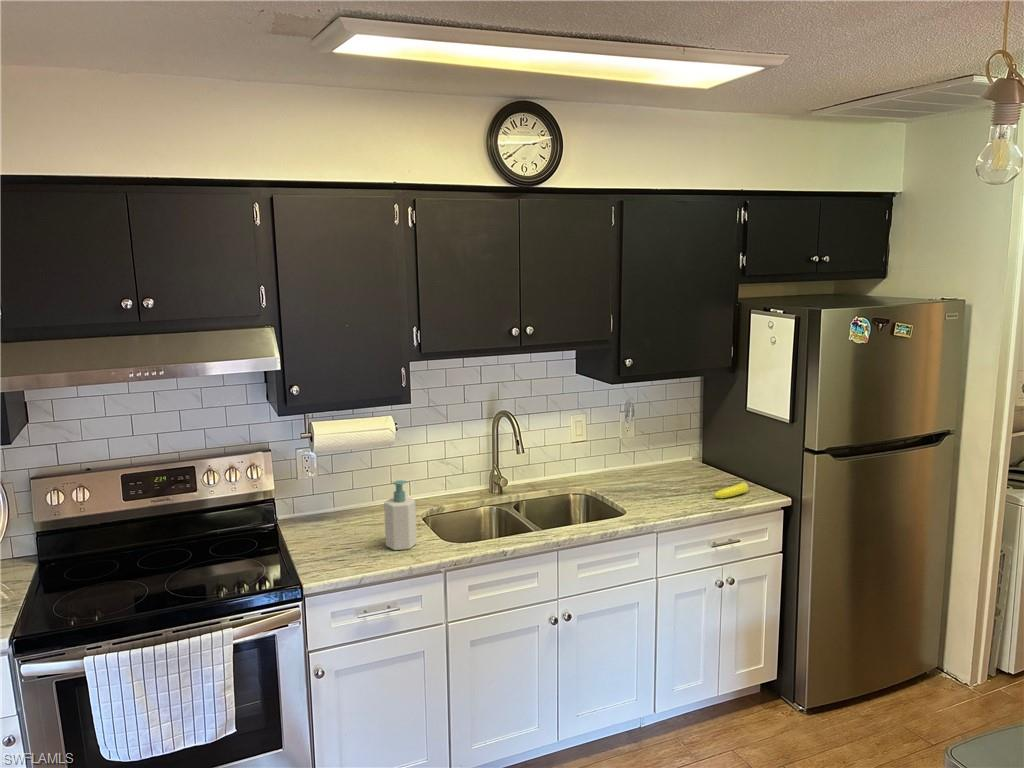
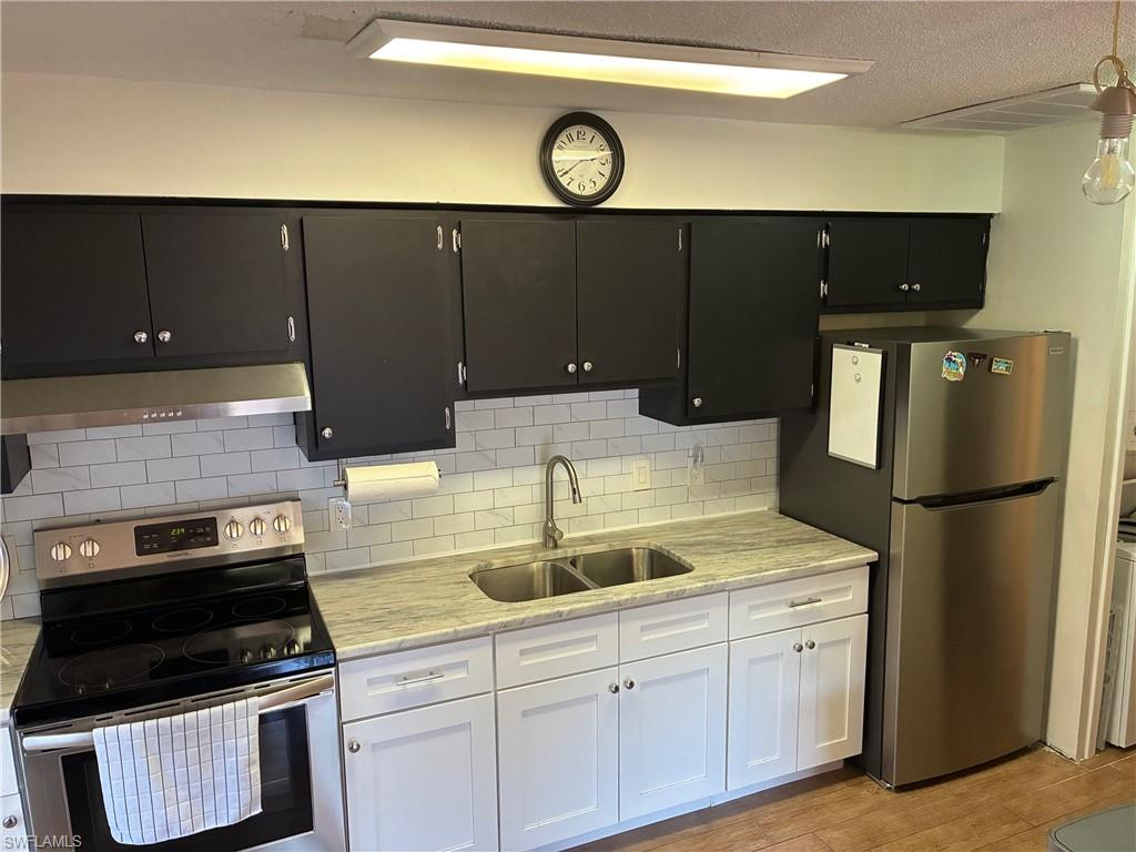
- soap bottle (400, 513)
- banana (730, 489)
